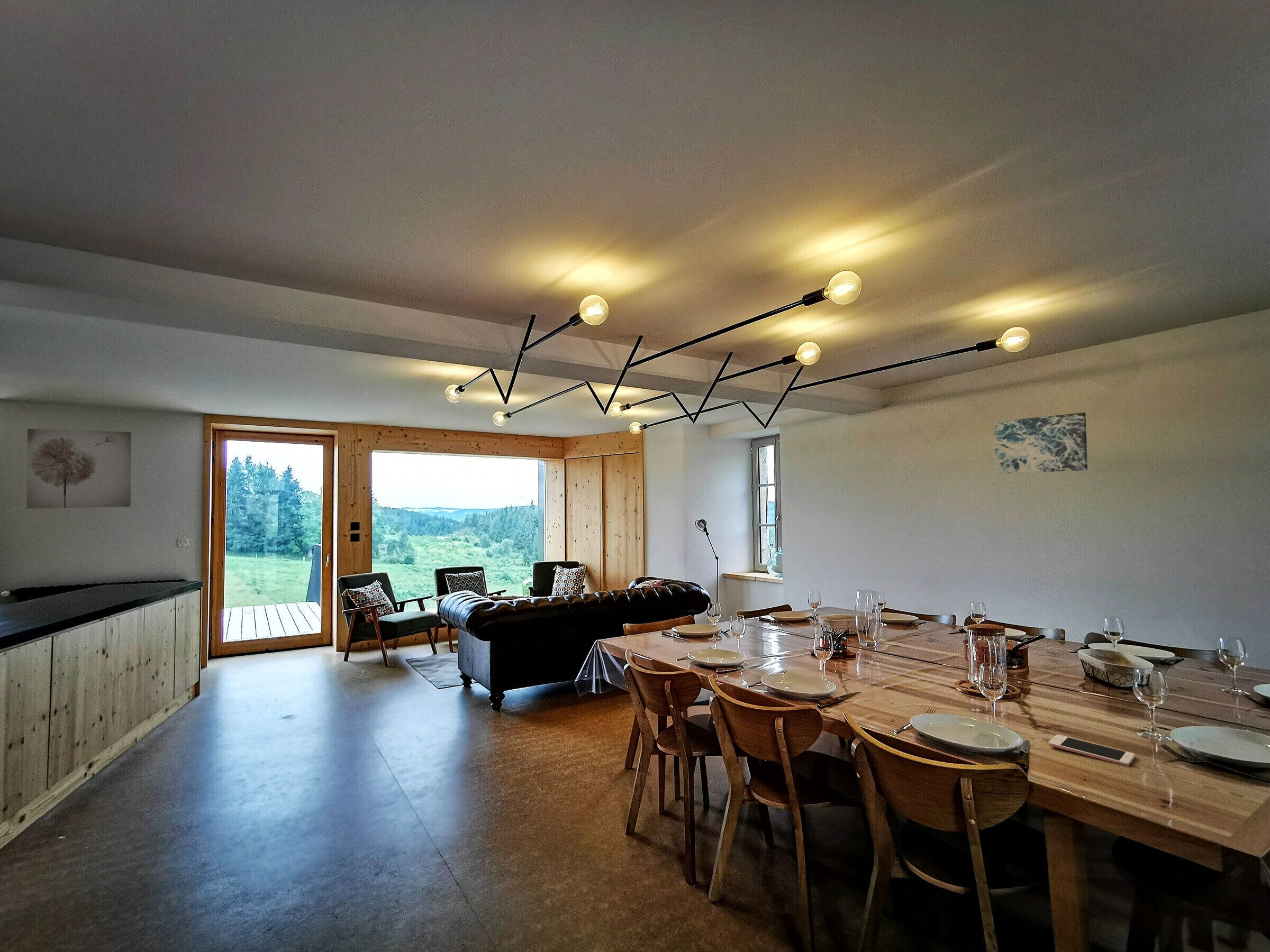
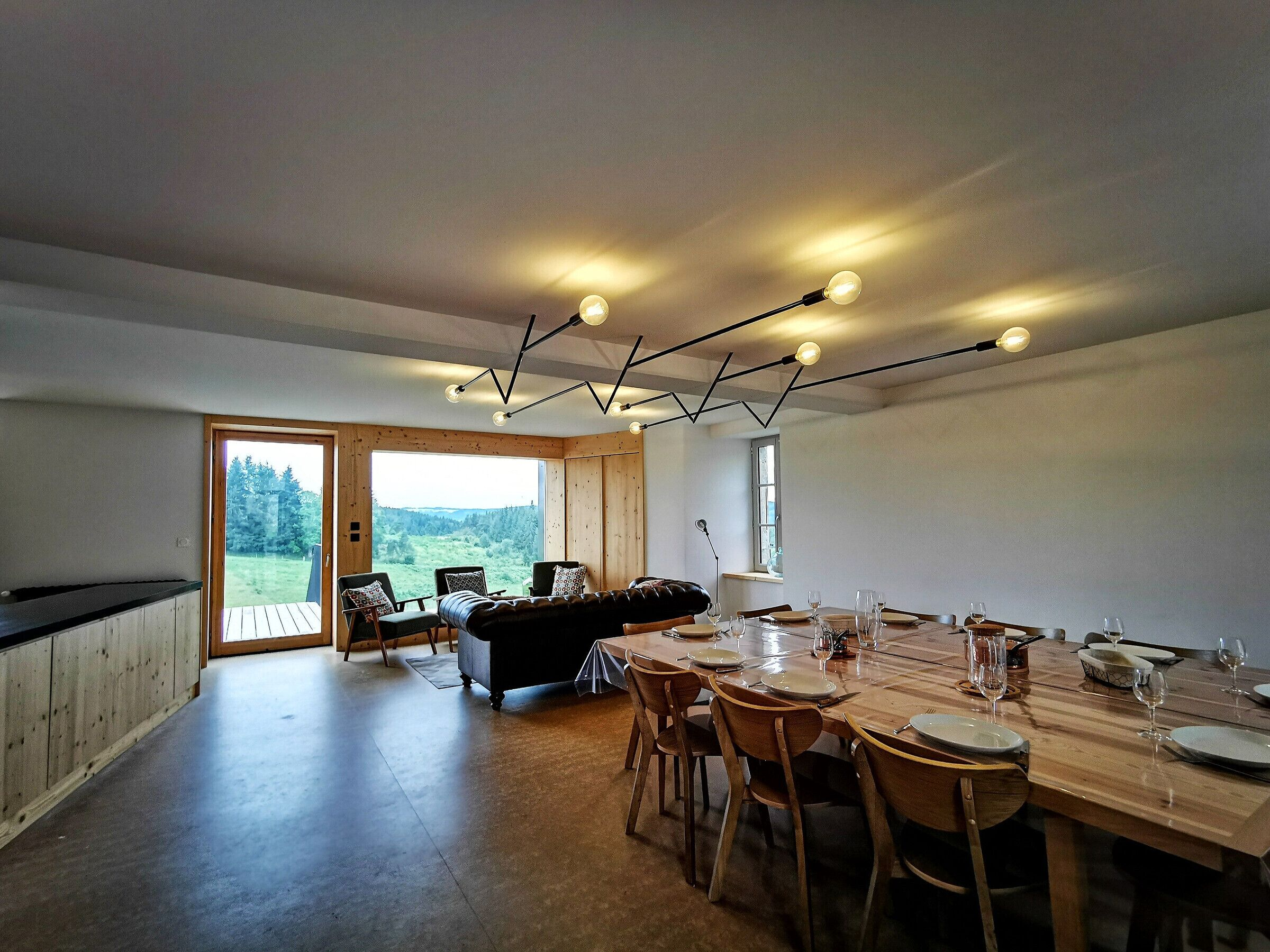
- wall art (80, 469)
- cell phone (1091, 749)
- wall art (1038, 444)
